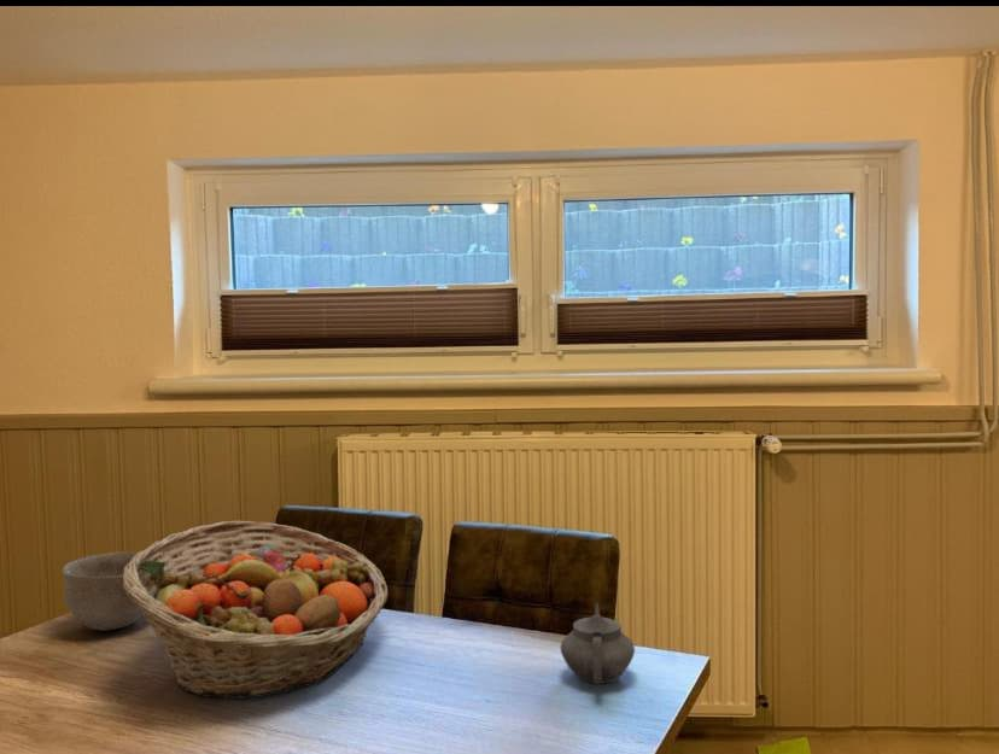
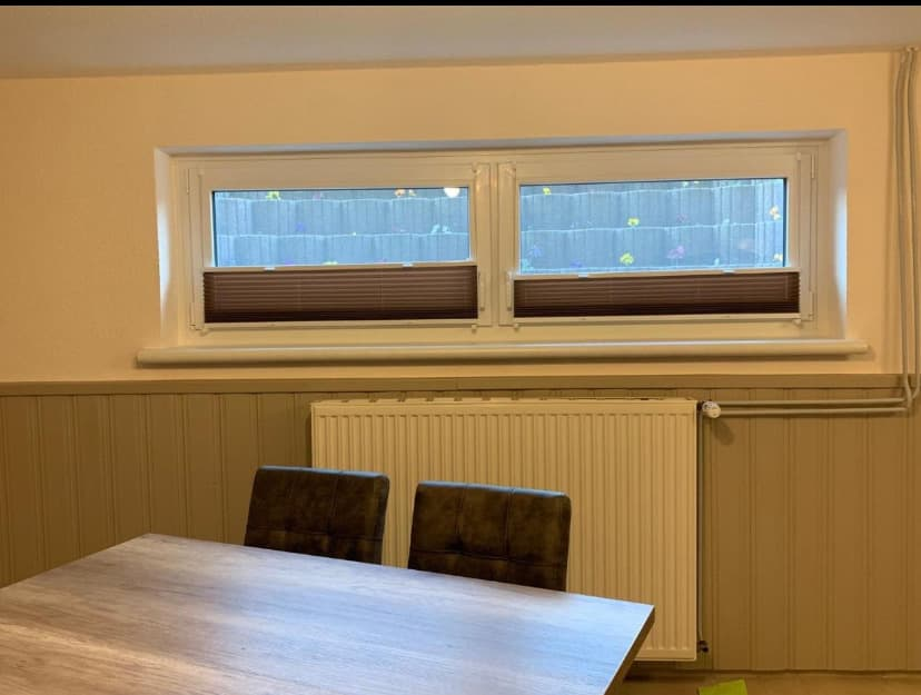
- bowl (115, 592)
- teapot (597, 643)
- fruit basket (264, 597)
